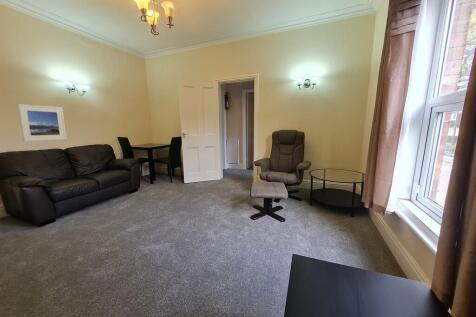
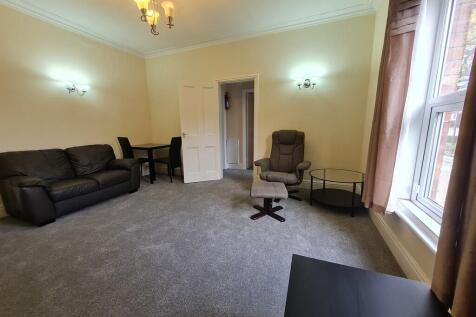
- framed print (44, 123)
